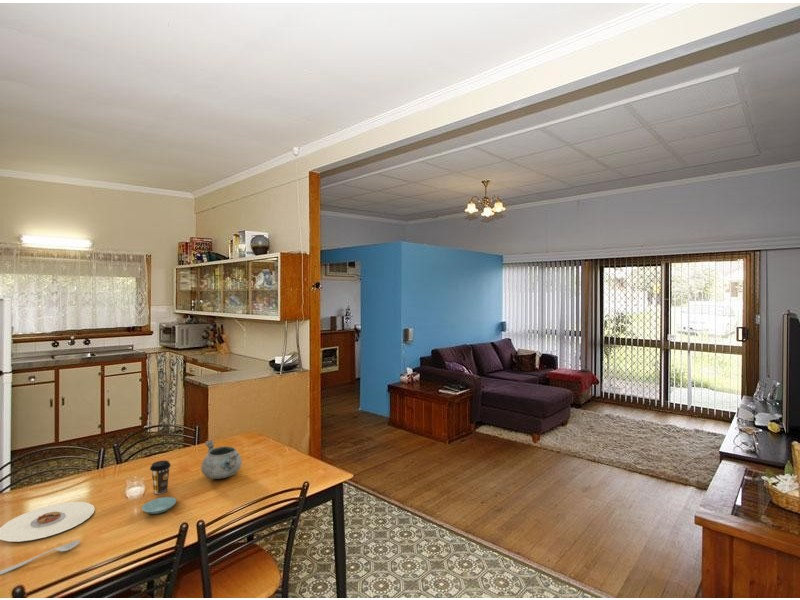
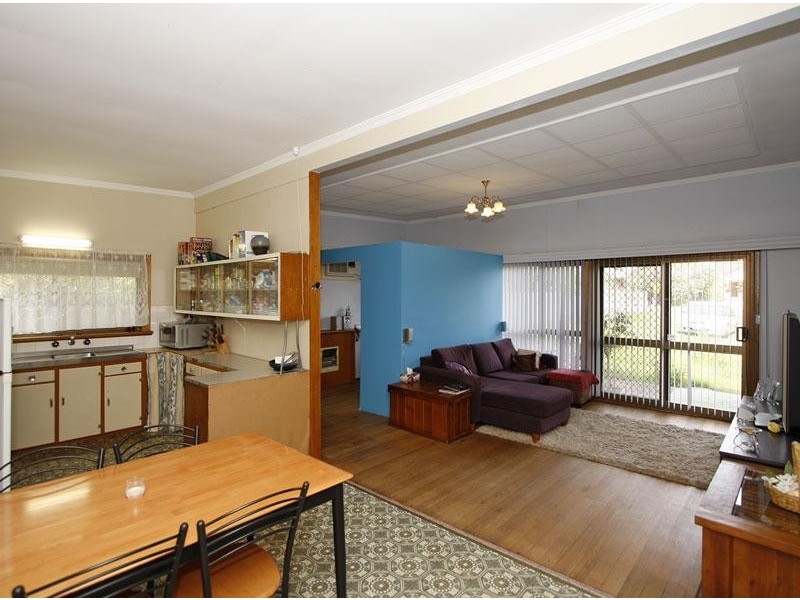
- decorative bowl (222, 460)
- coffee cup (160, 477)
- saucer (159, 506)
- spoon (40, 555)
- plate (48, 517)
